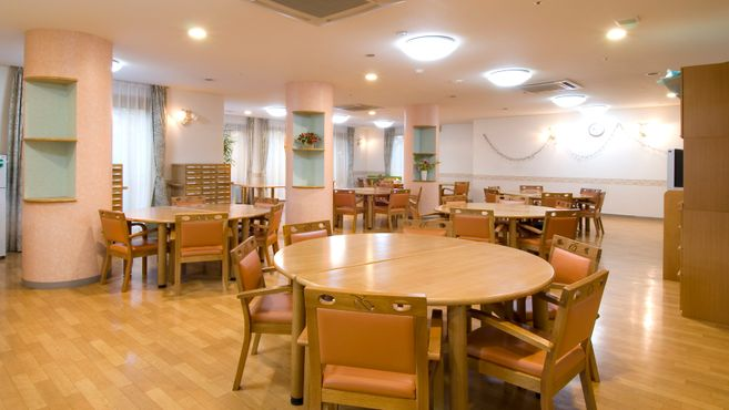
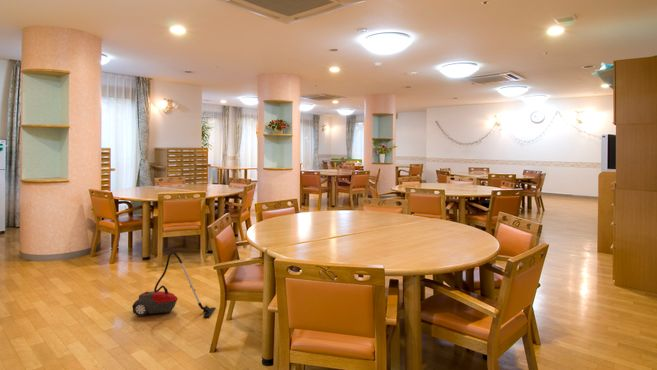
+ vacuum cleaner (164, 286)
